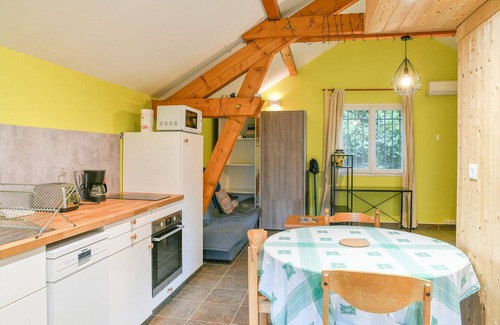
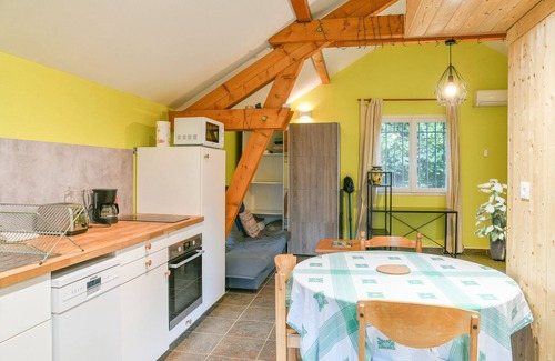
+ indoor plant (495, 219)
